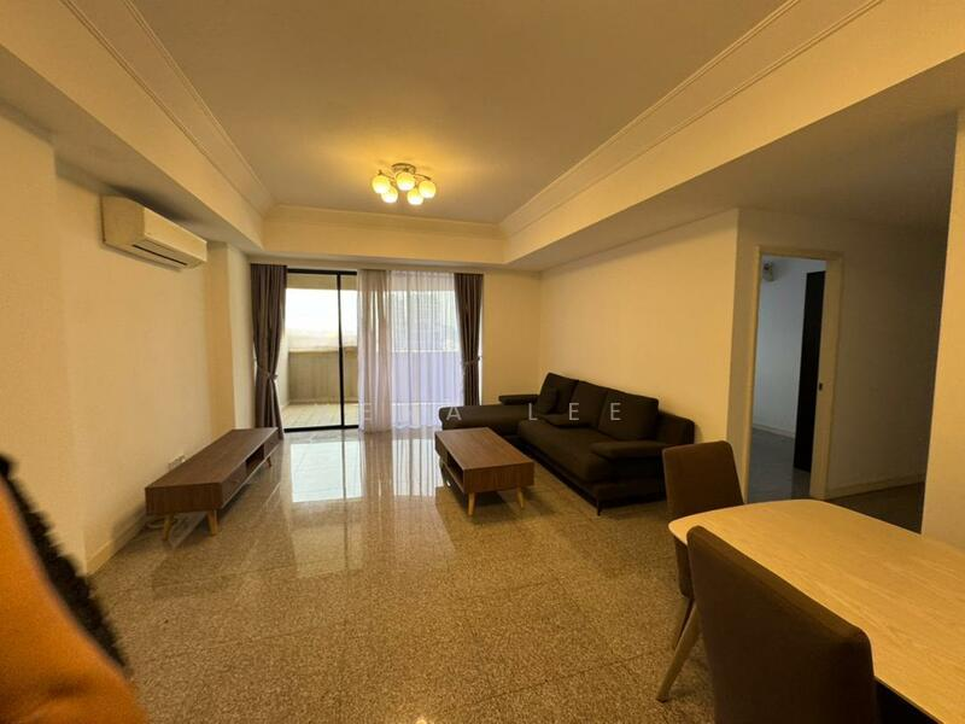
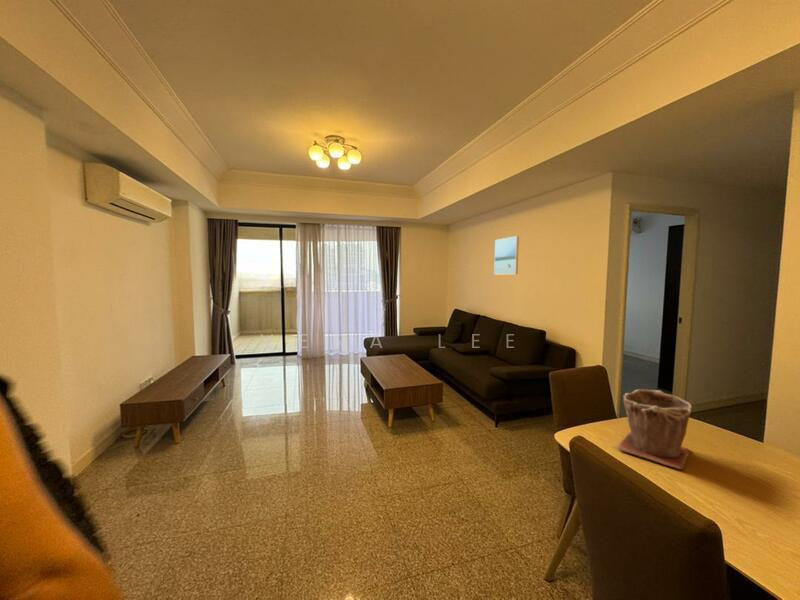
+ plant pot (654, 423)
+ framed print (505, 256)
